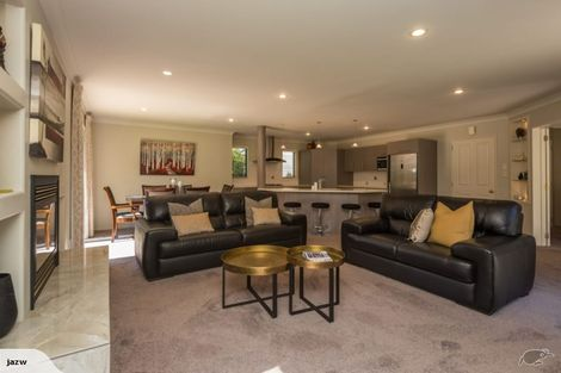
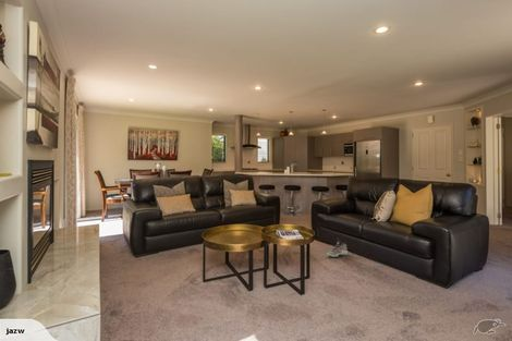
+ sneaker (337, 246)
